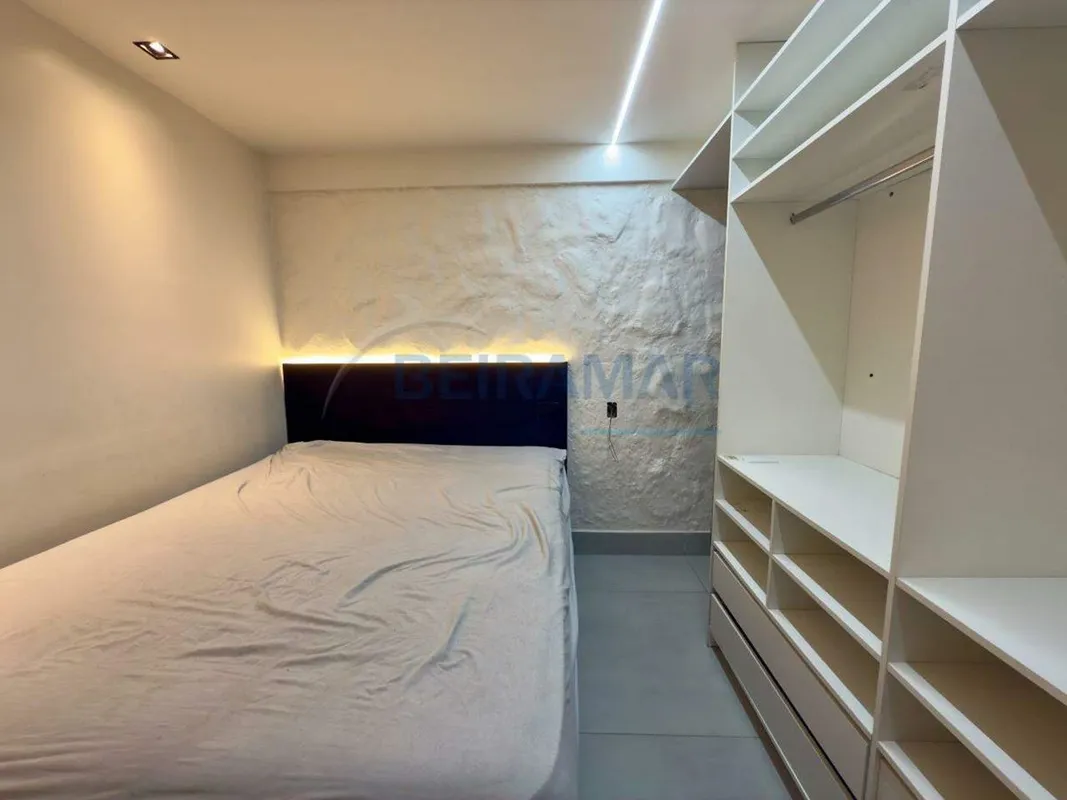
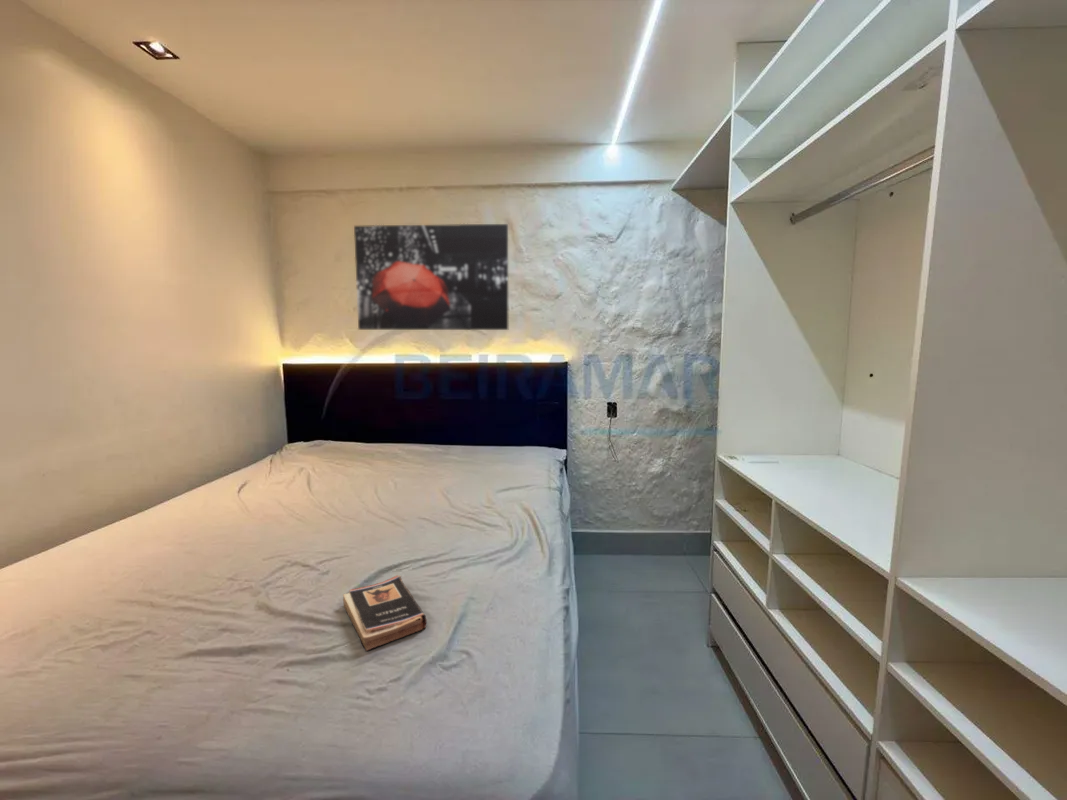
+ book (383, 608)
+ wall art (431, 278)
